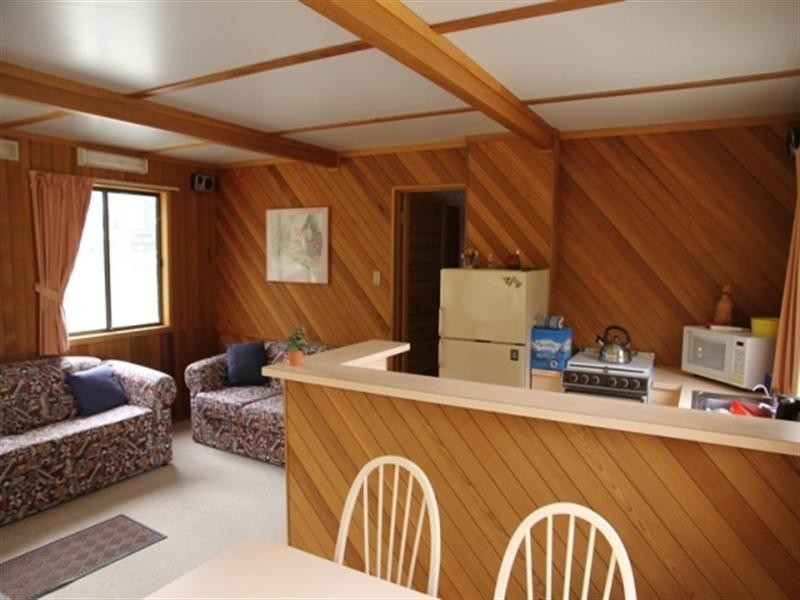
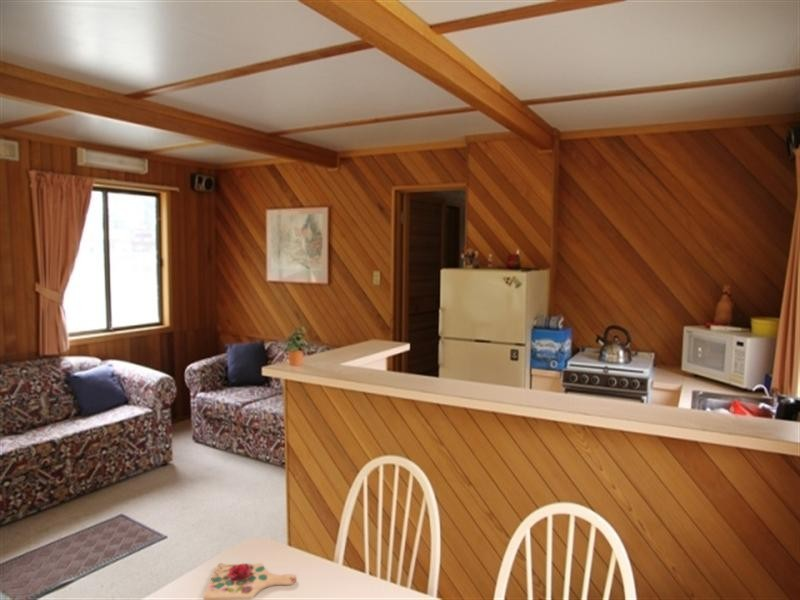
+ cutting board (253, 577)
